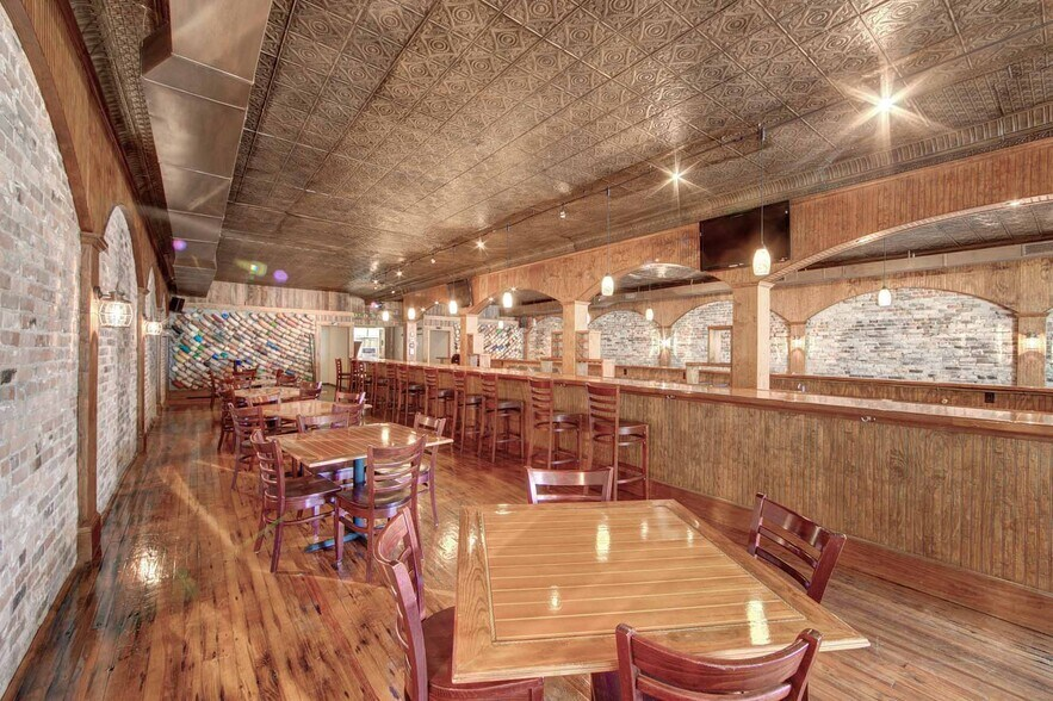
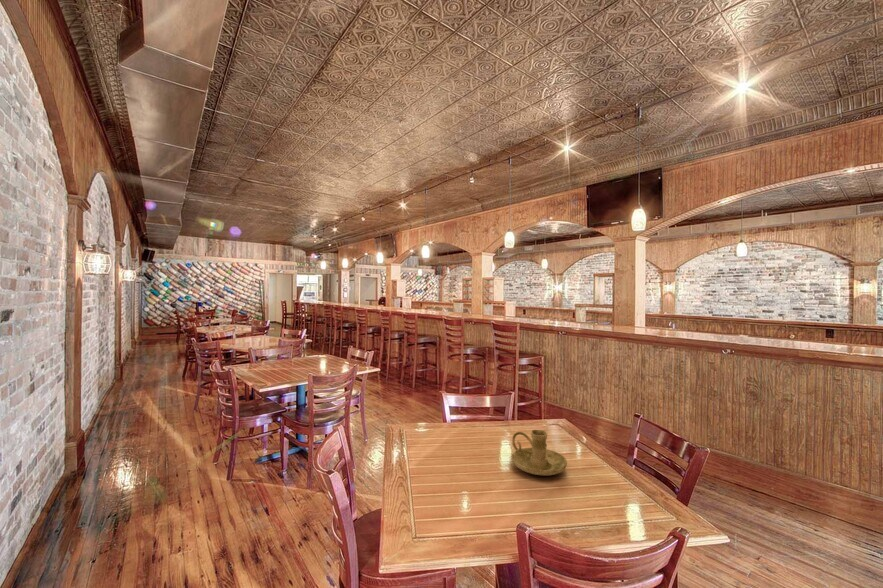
+ candle holder (534, 448)
